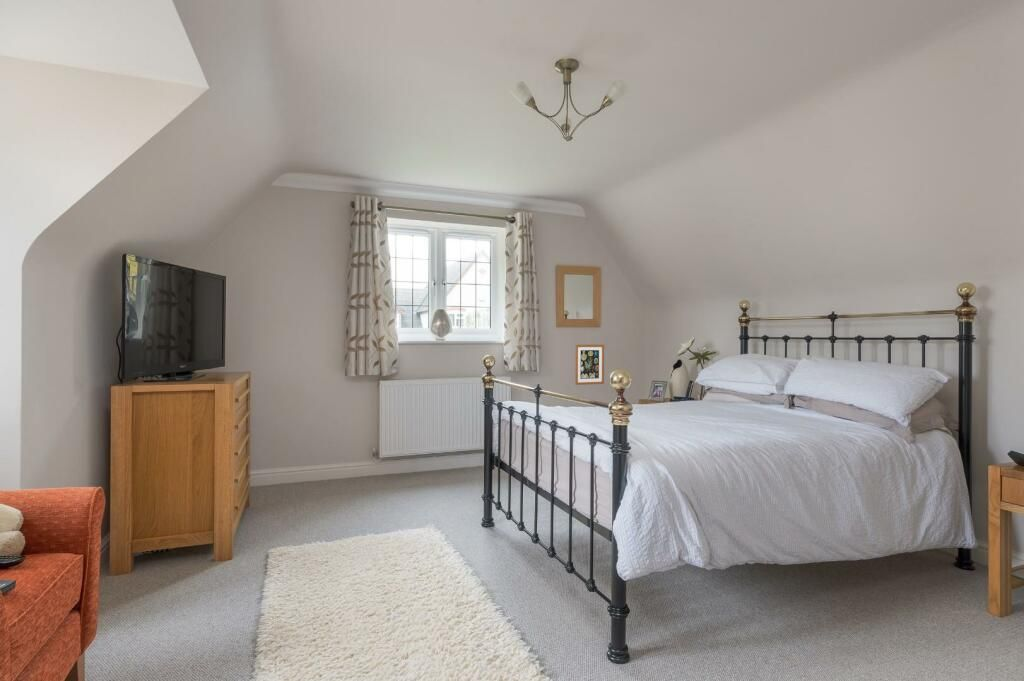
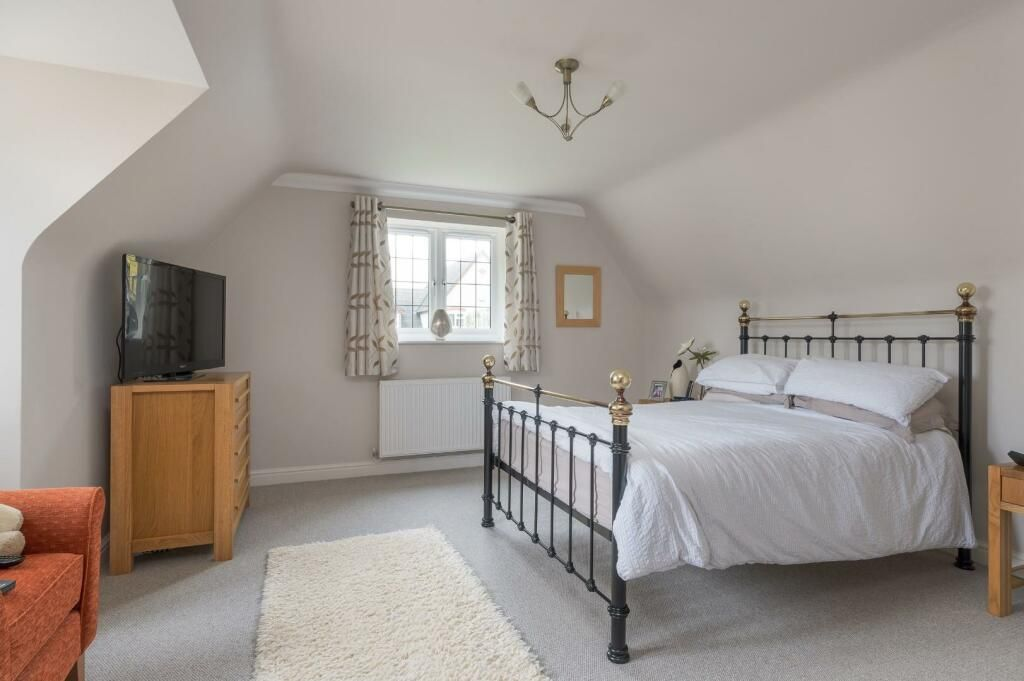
- wall art (589, 364)
